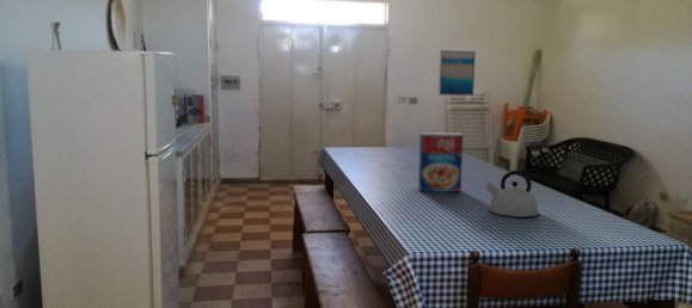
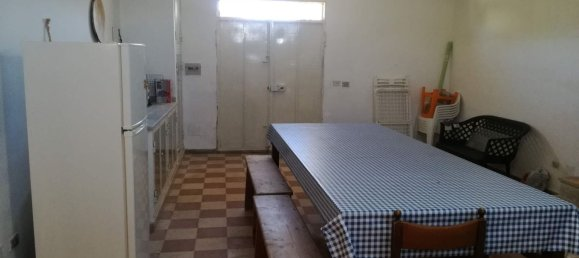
- cereal box (440, 161)
- kettle (512, 190)
- wall art (457, 73)
